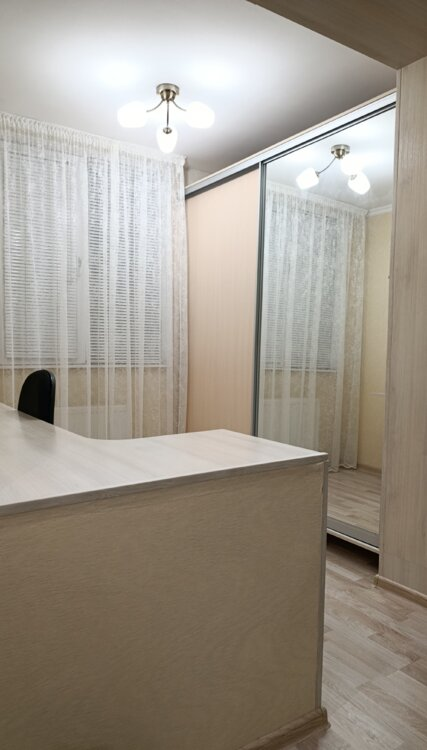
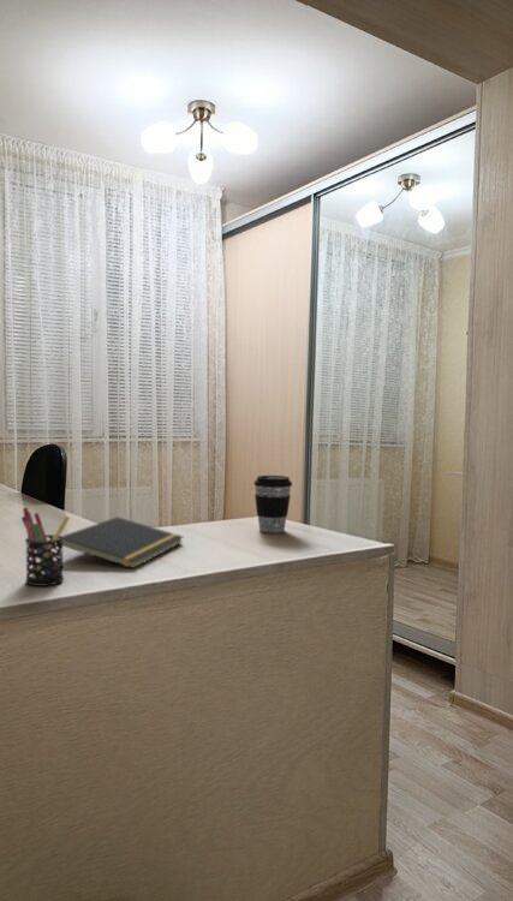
+ notepad (124, 539)
+ pen holder (41, 544)
+ coffee cup (272, 503)
